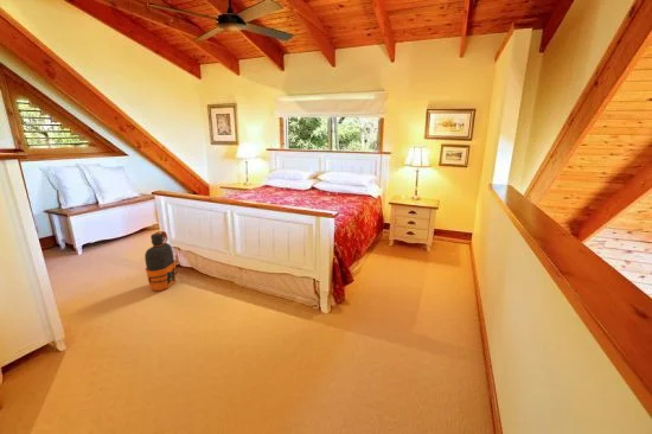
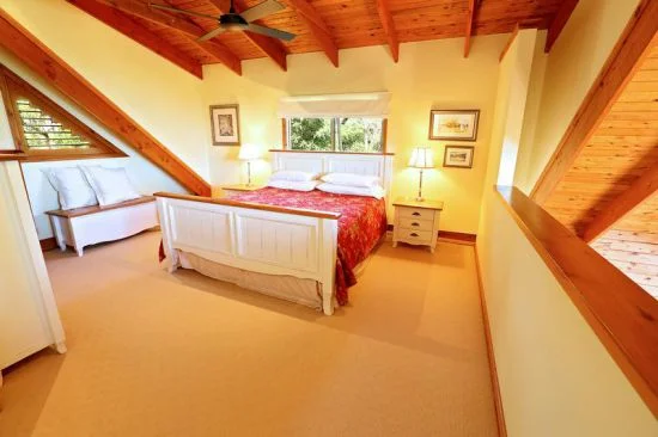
- water bottle (160, 259)
